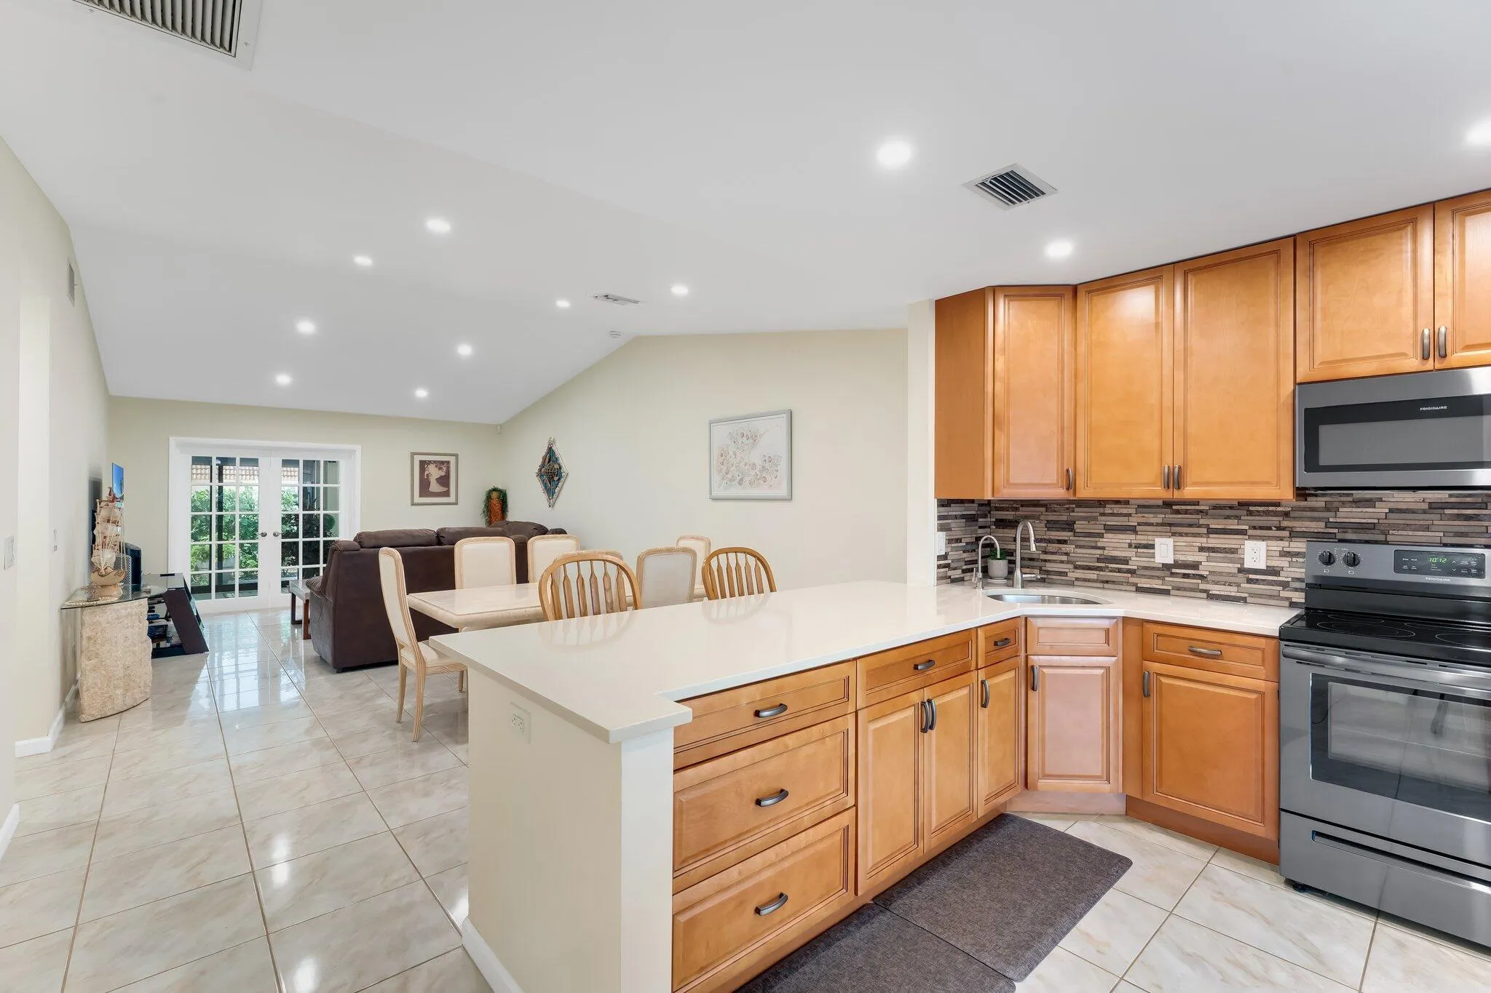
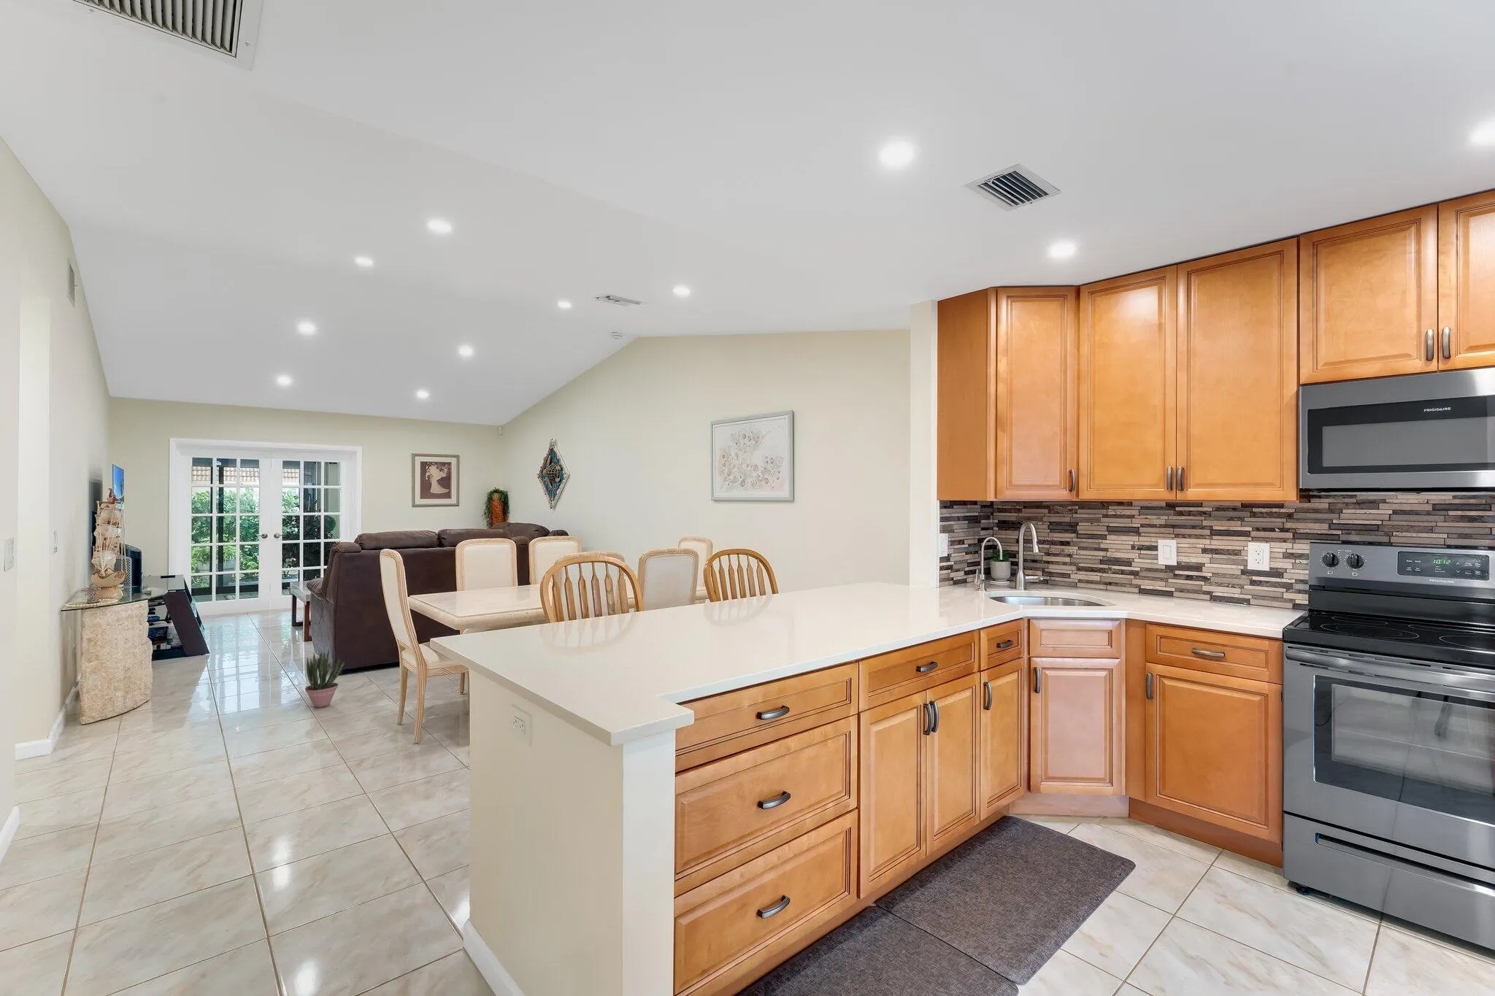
+ potted plant (325, 676)
